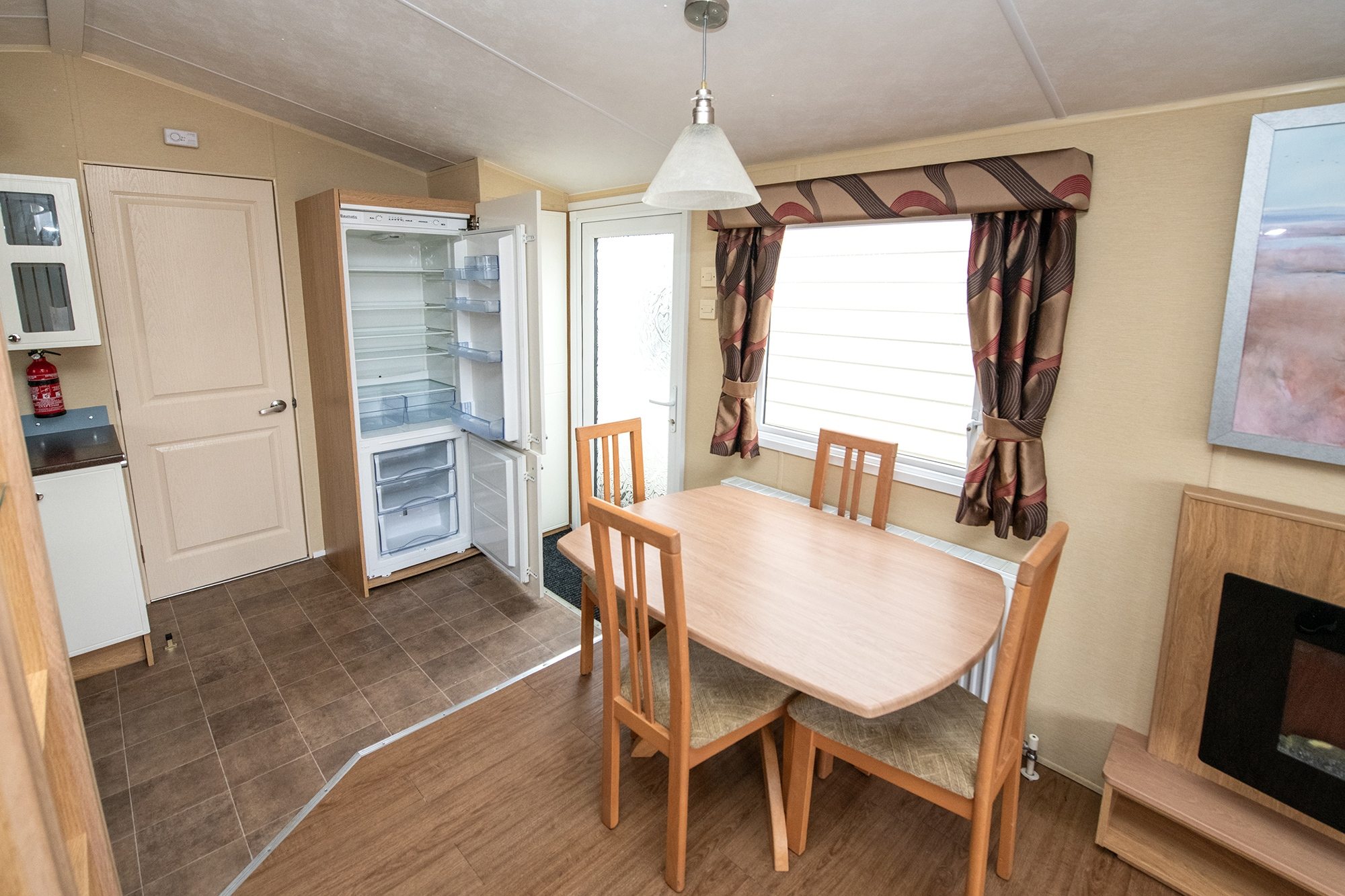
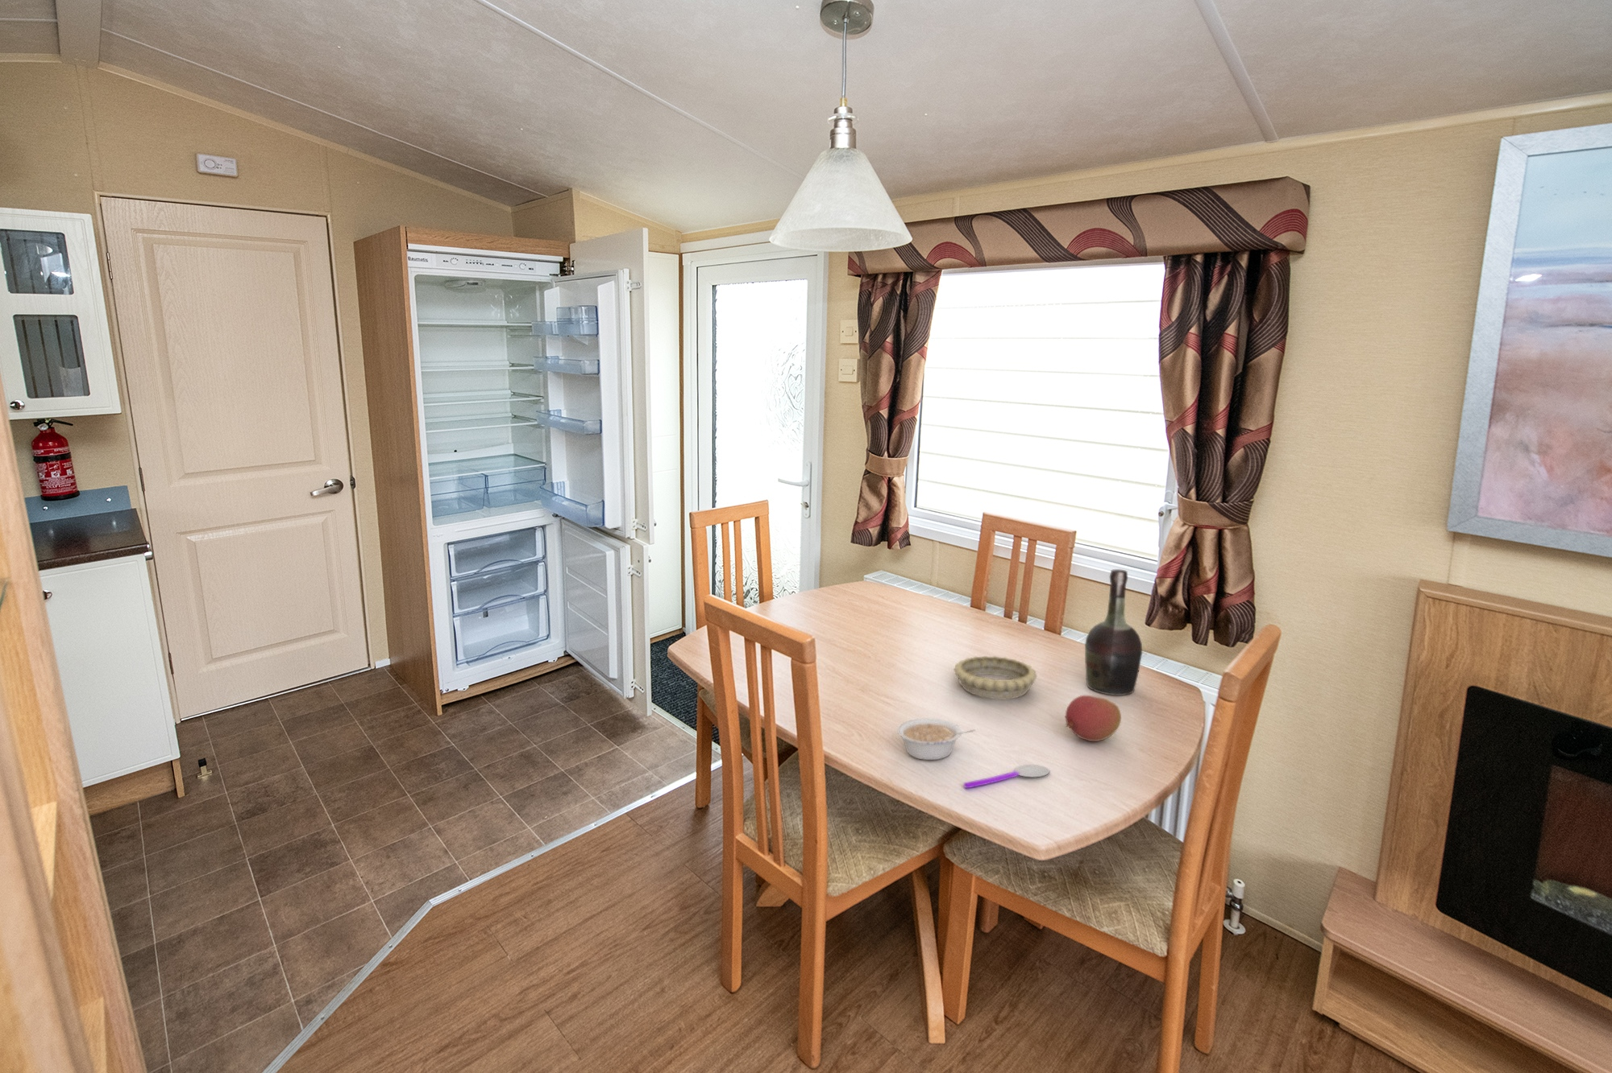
+ cognac bottle (1113, 630)
+ legume (931, 738)
+ spoon (1007, 775)
+ decorative bowl (995, 679)
+ fruit (1092, 717)
